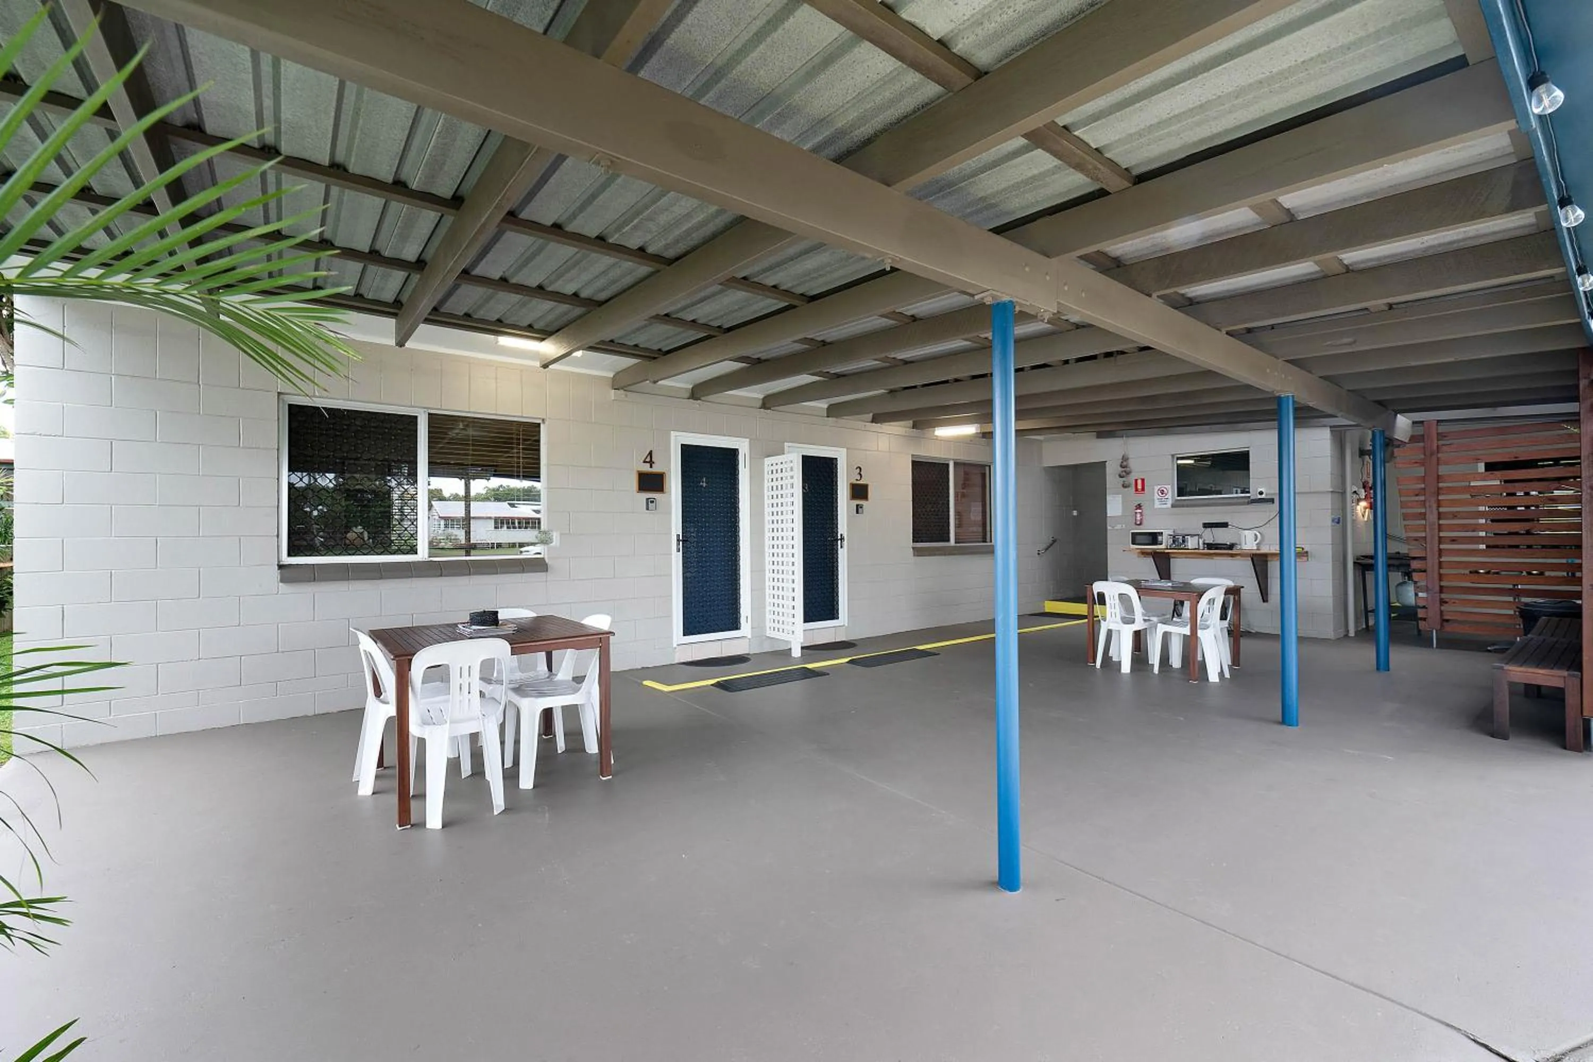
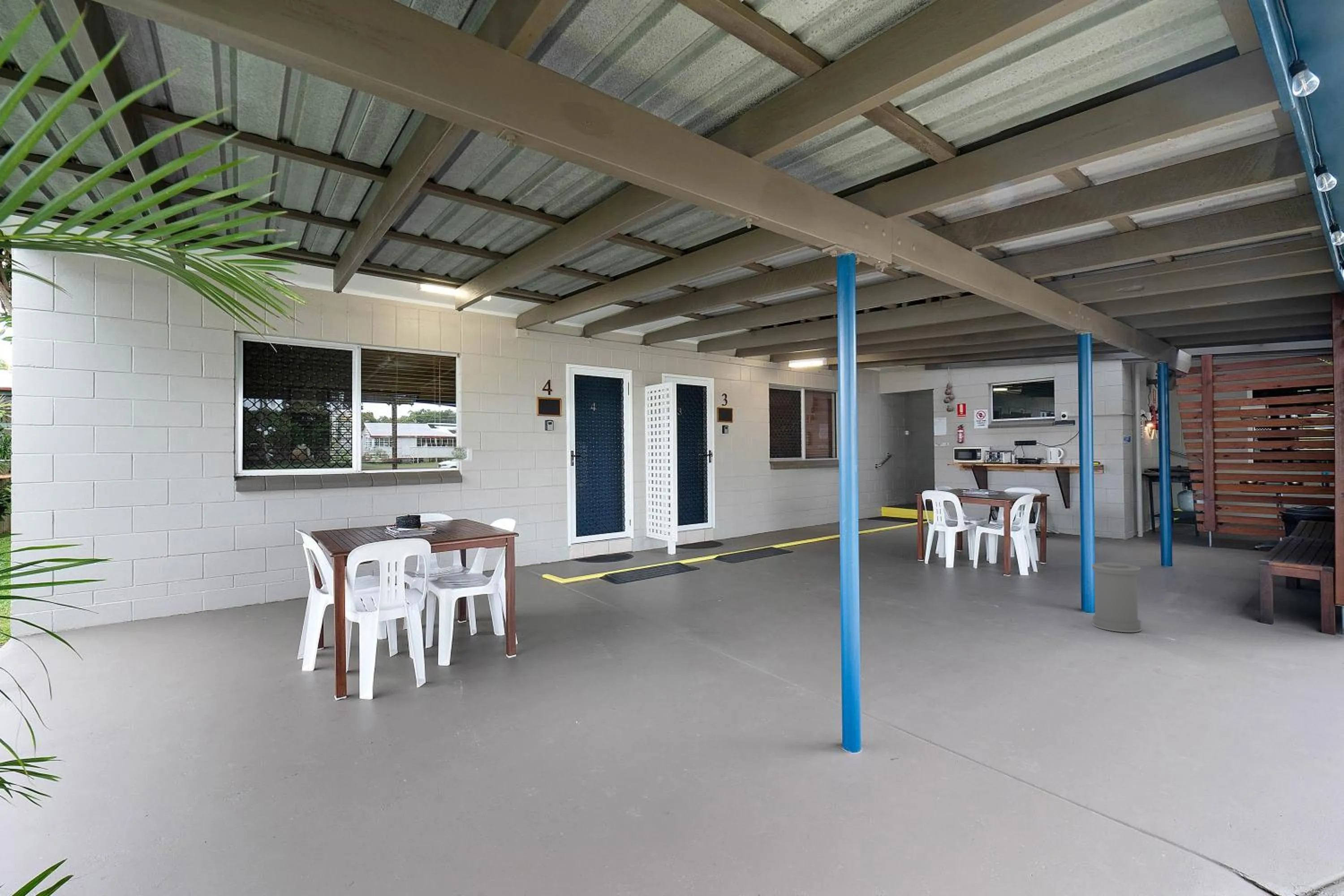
+ trash can (1116, 595)
